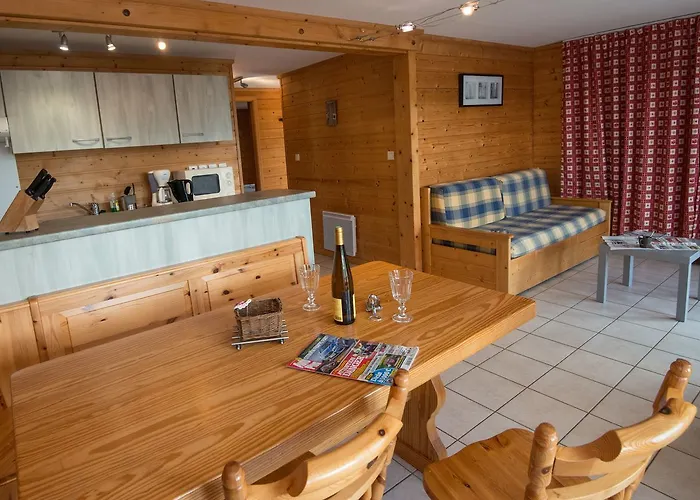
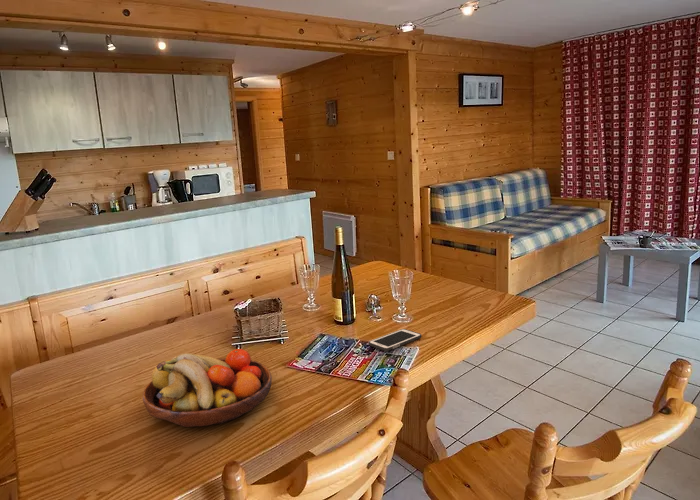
+ cell phone (395, 339)
+ fruit bowl (208, 378)
